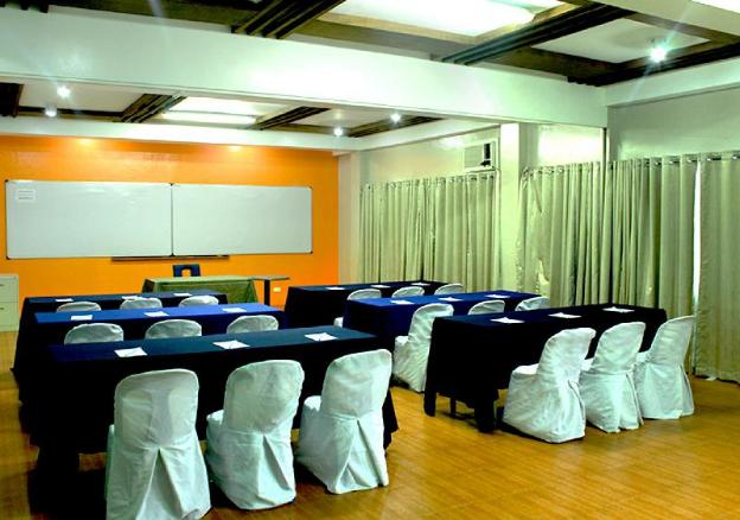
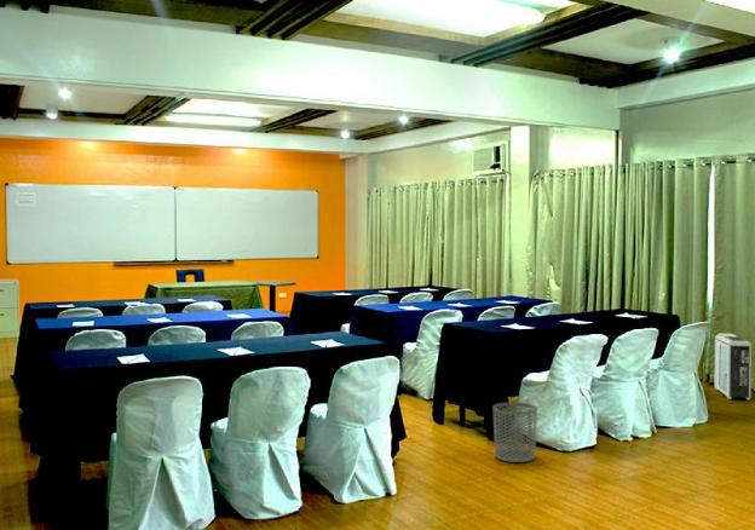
+ air purifier (732, 365)
+ waste bin (514, 432)
